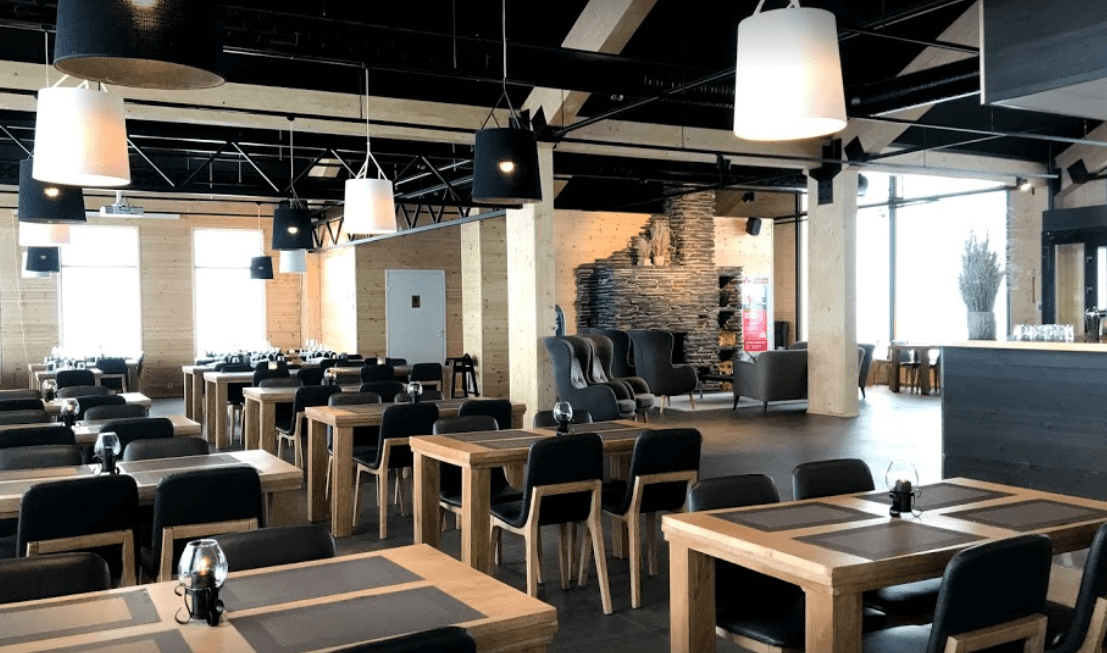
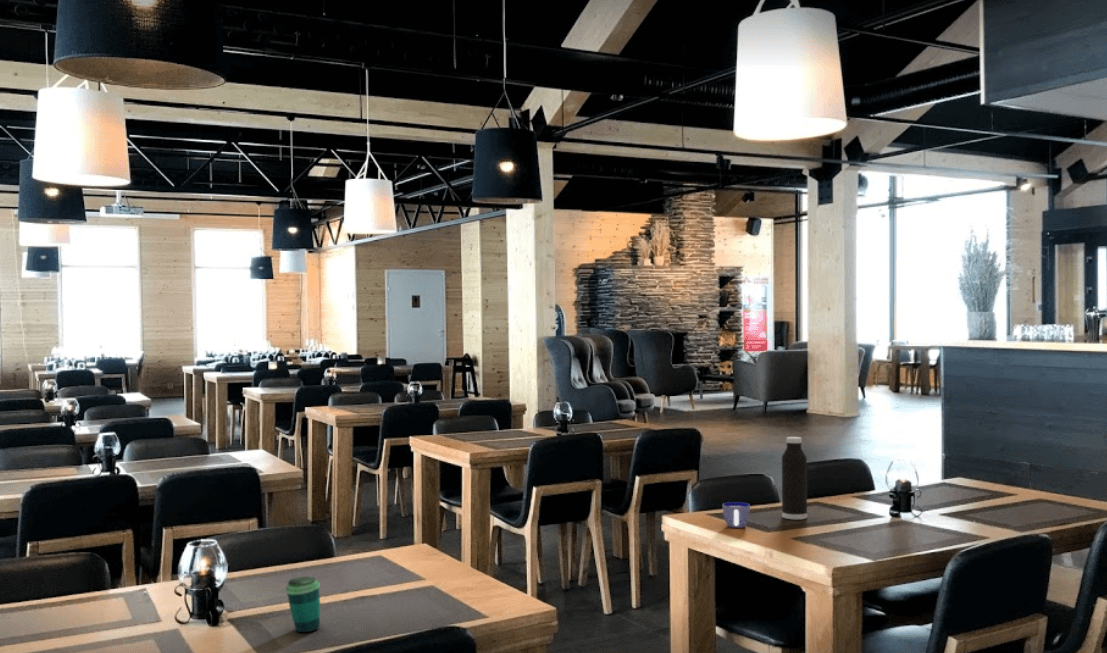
+ cup (736, 516)
+ cup (303, 604)
+ water bottle (794, 477)
